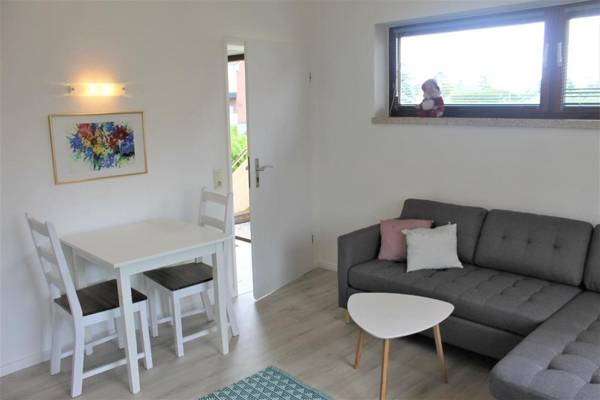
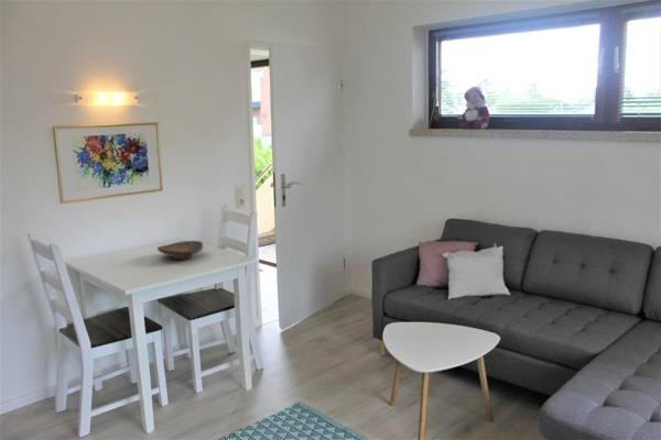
+ decorative bowl (181, 251)
